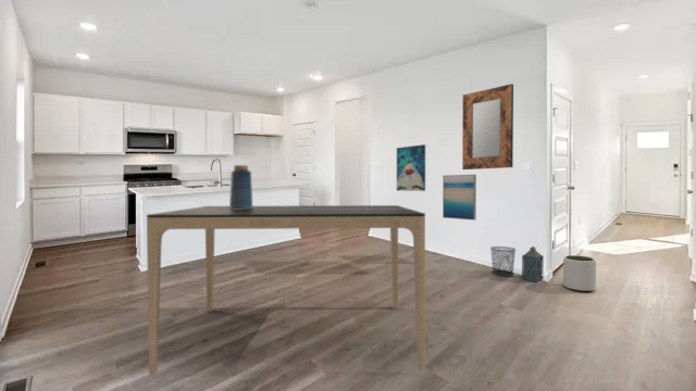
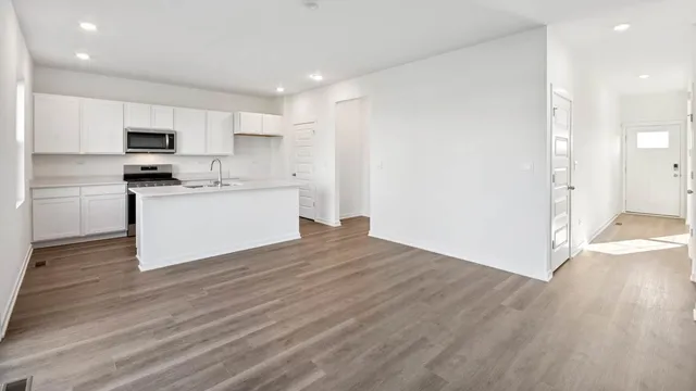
- dining table (291, 228)
- wall art (410, 168)
- lantern (532, 262)
- home mirror (486, 129)
- wall art (458, 197)
- waste bin (502, 261)
- vase (240, 187)
- plant pot (579, 273)
